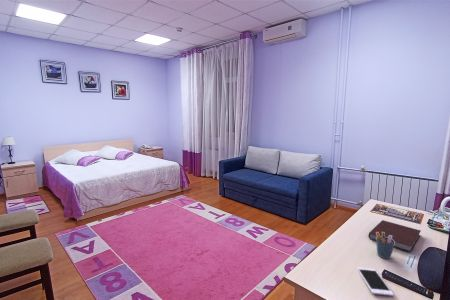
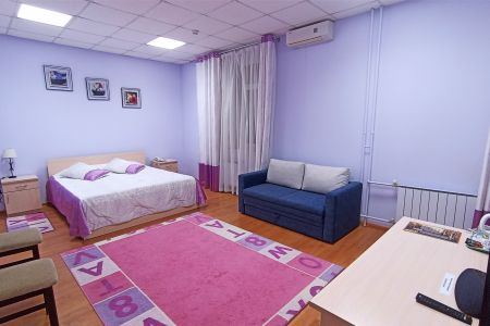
- cell phone (373, 280)
- pen holder (384, 243)
- notebook (394, 234)
